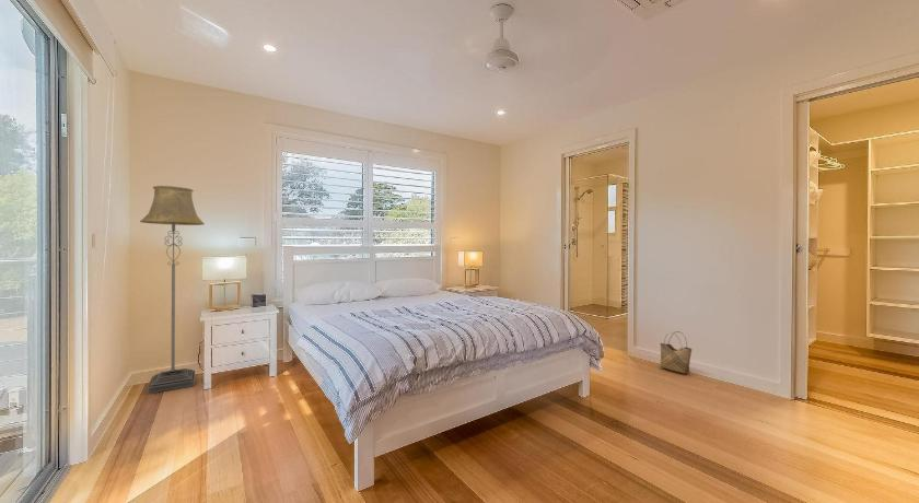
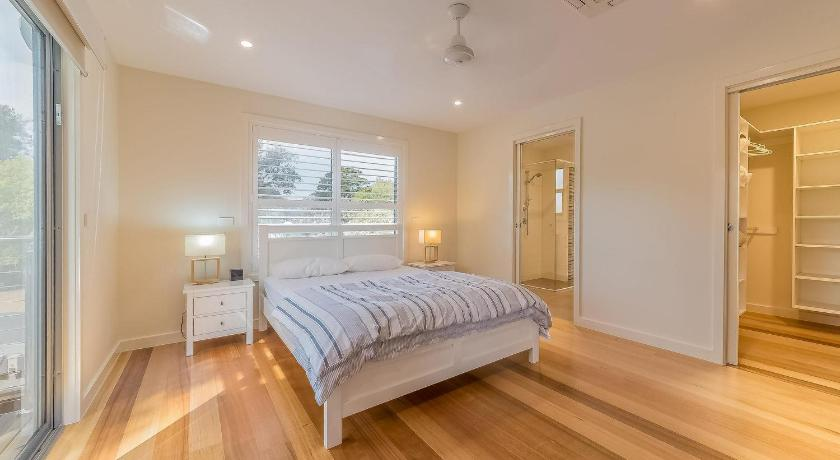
- woven basket (675, 351)
- floor lamp (173, 285)
